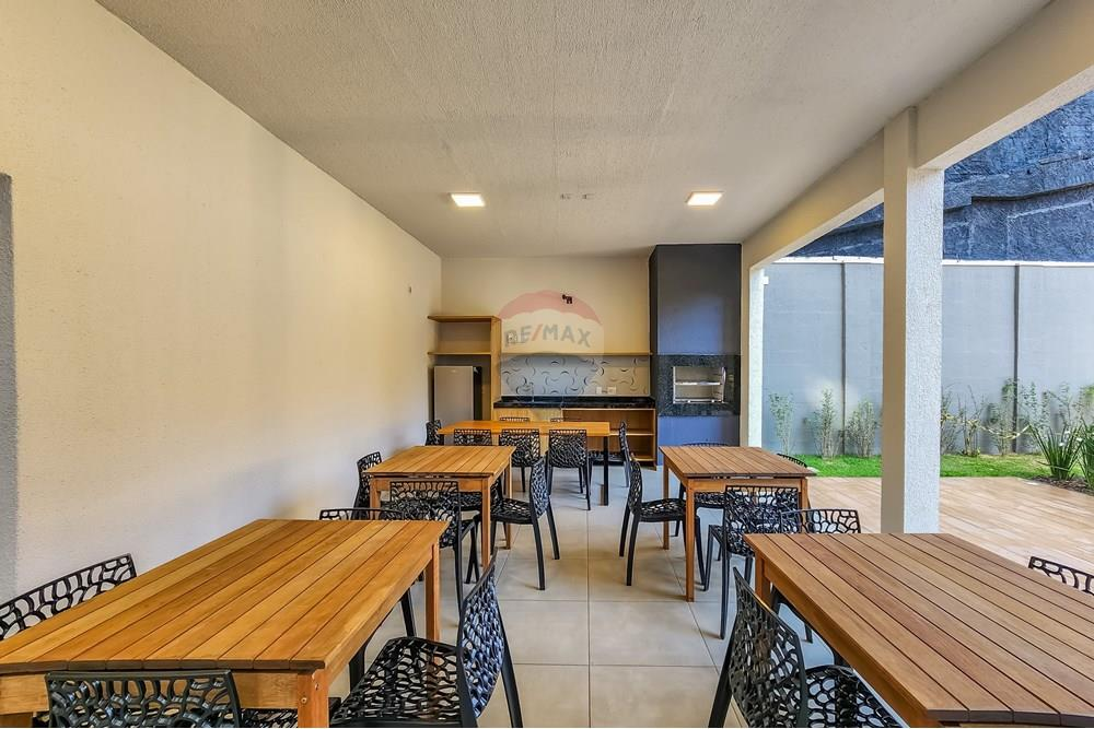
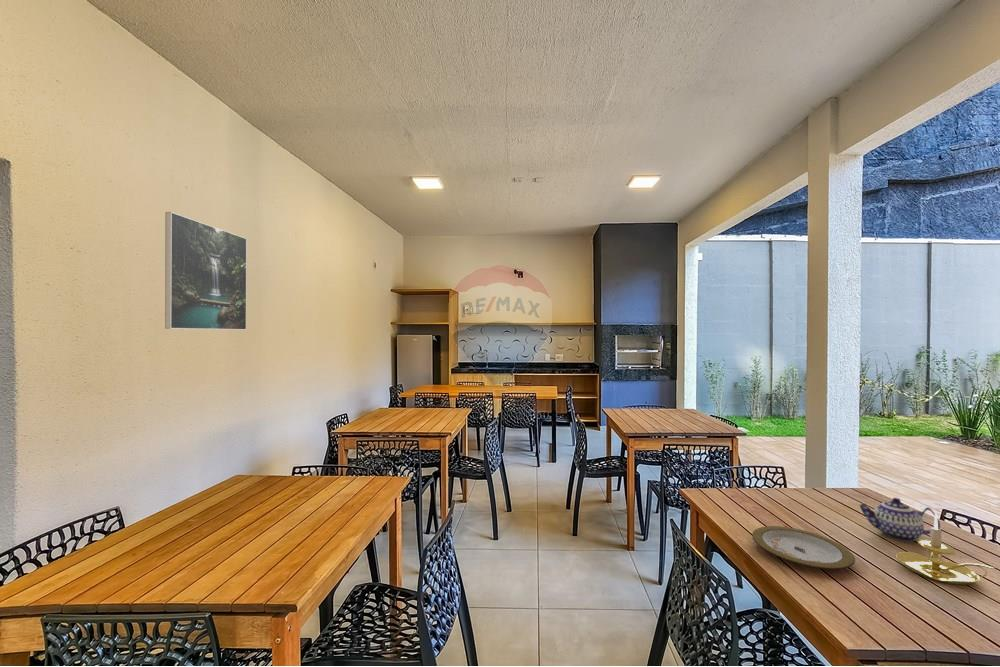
+ plate (800, 548)
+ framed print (210, 278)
+ teapot (898, 516)
+ candle holder (942, 544)
